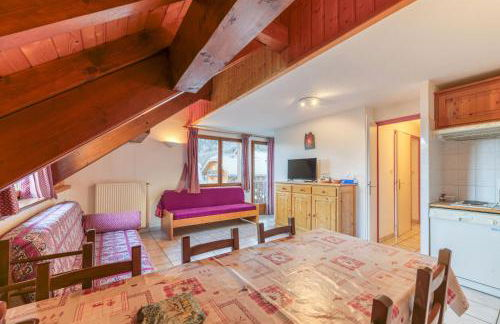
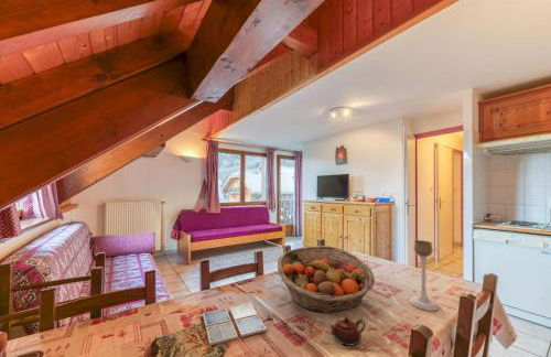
+ teapot (347, 327)
+ fruit basket (324, 275)
+ drink coaster (234, 320)
+ candle holder (423, 272)
